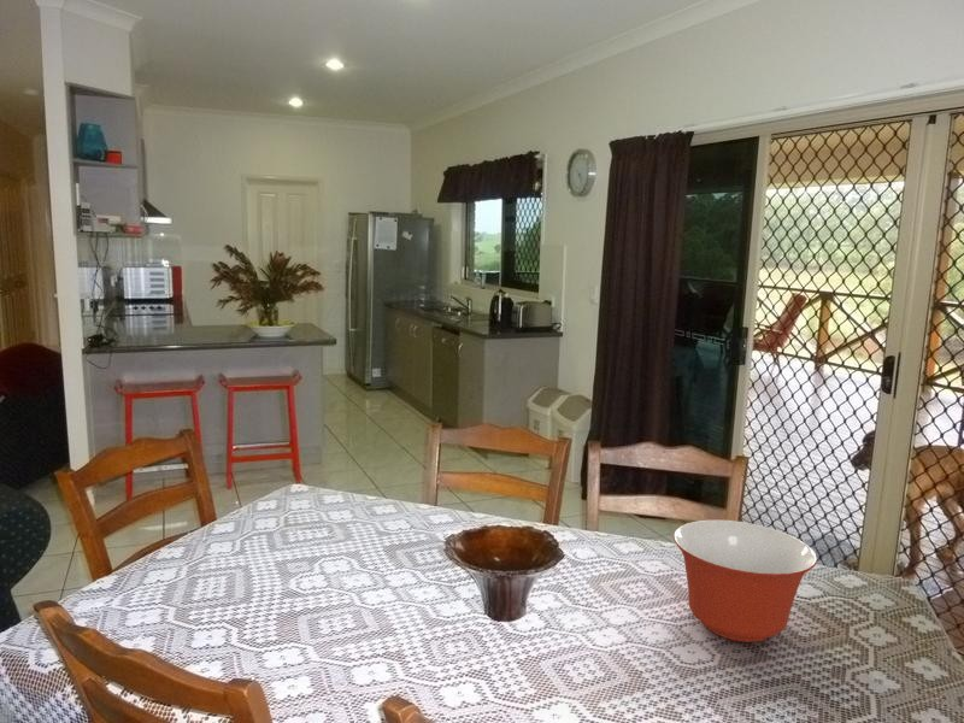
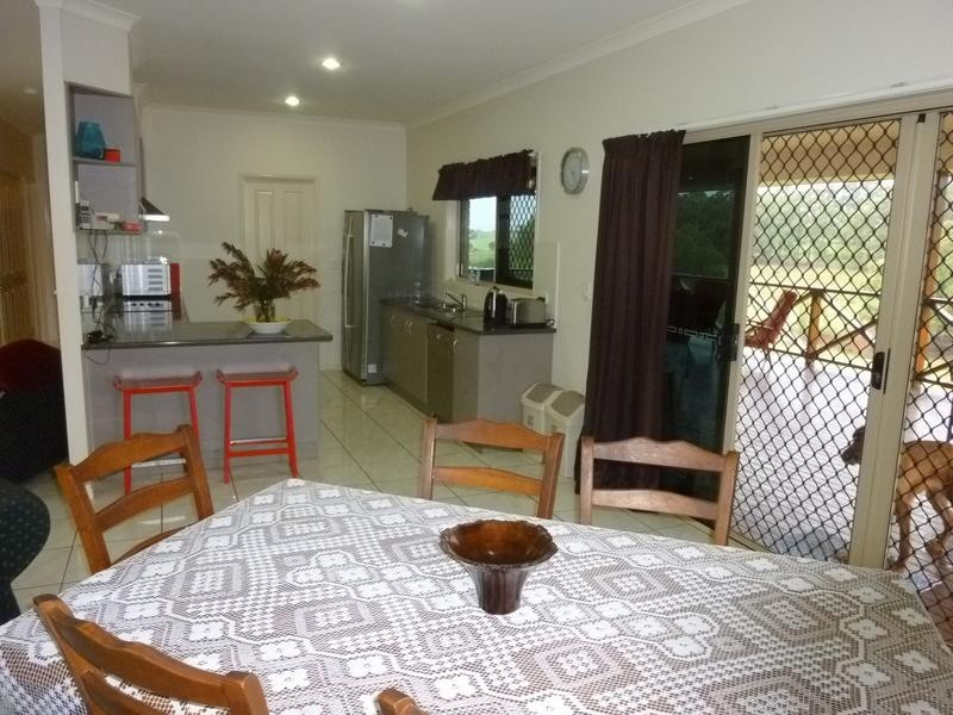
- mixing bowl (739, 584)
